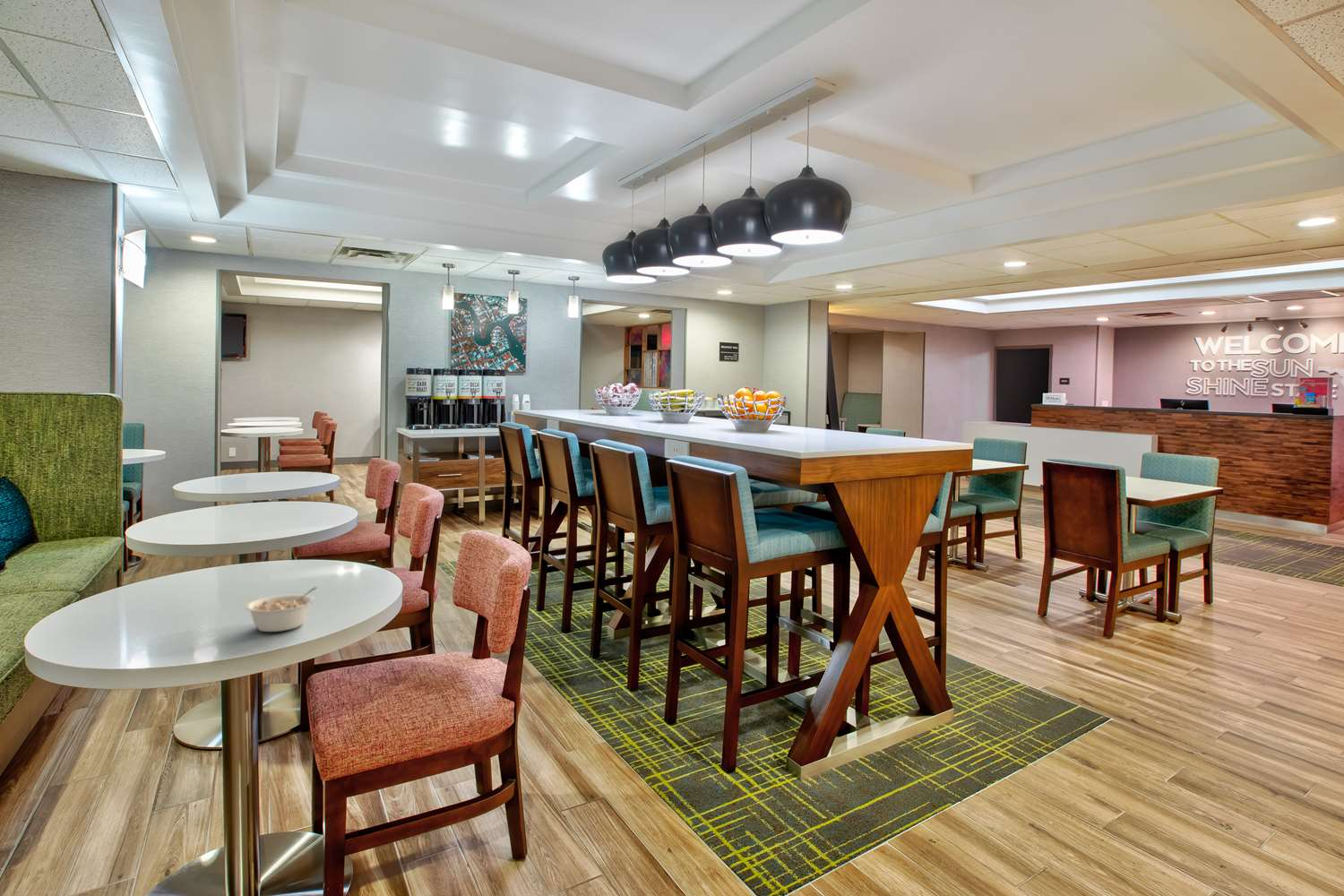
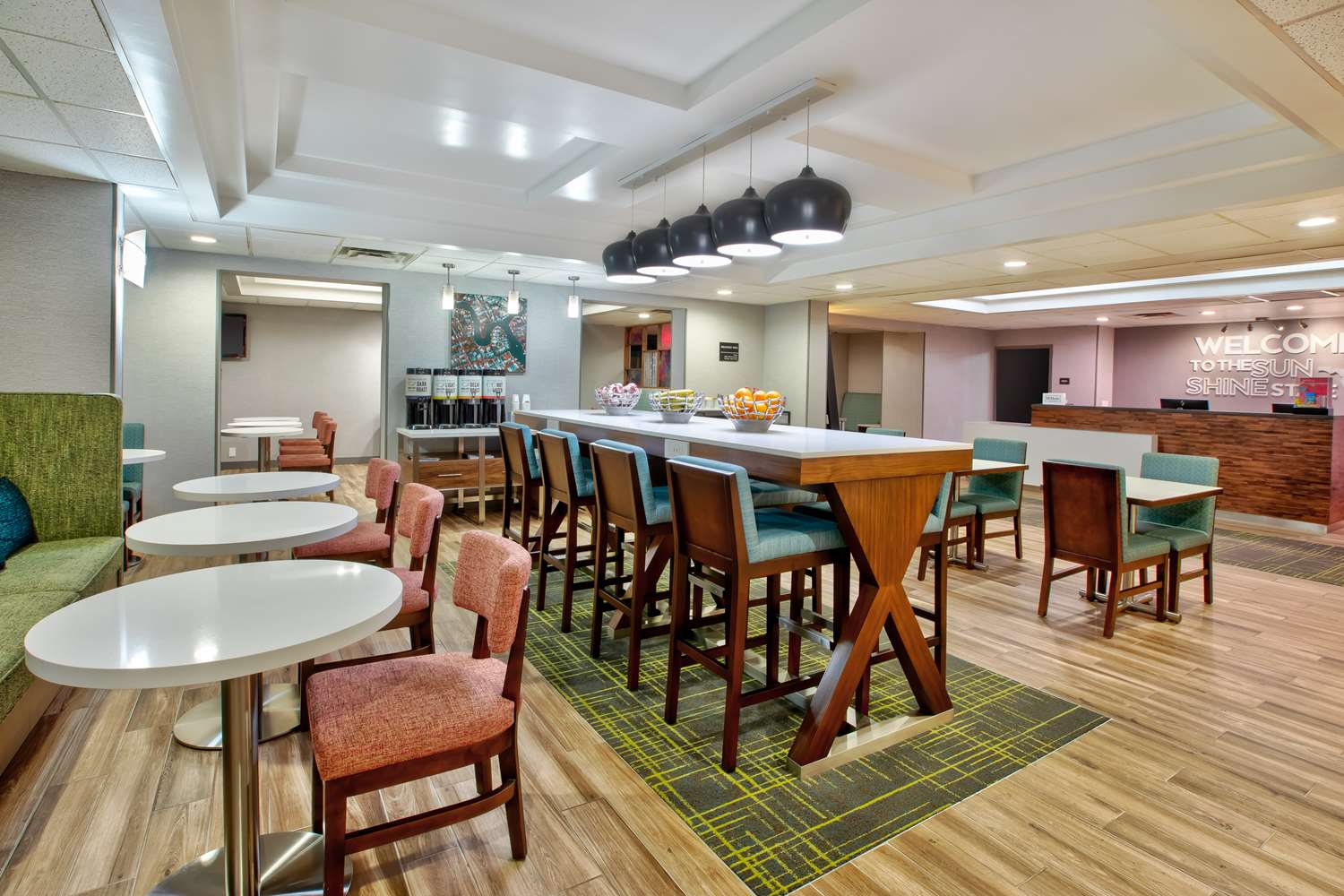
- legume (280, 610)
